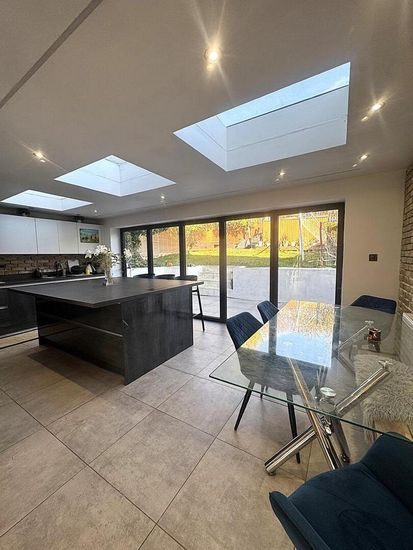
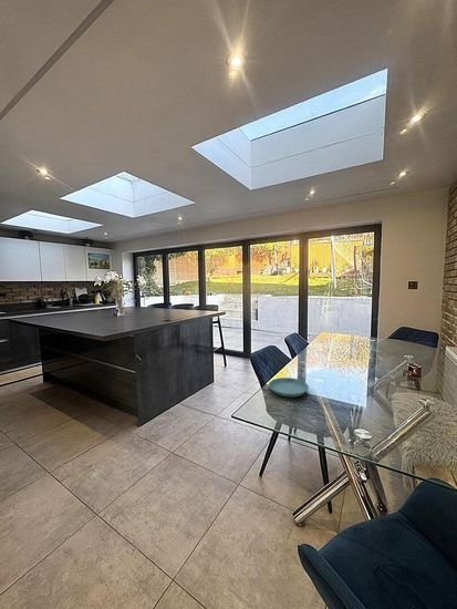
+ saucer (288, 386)
